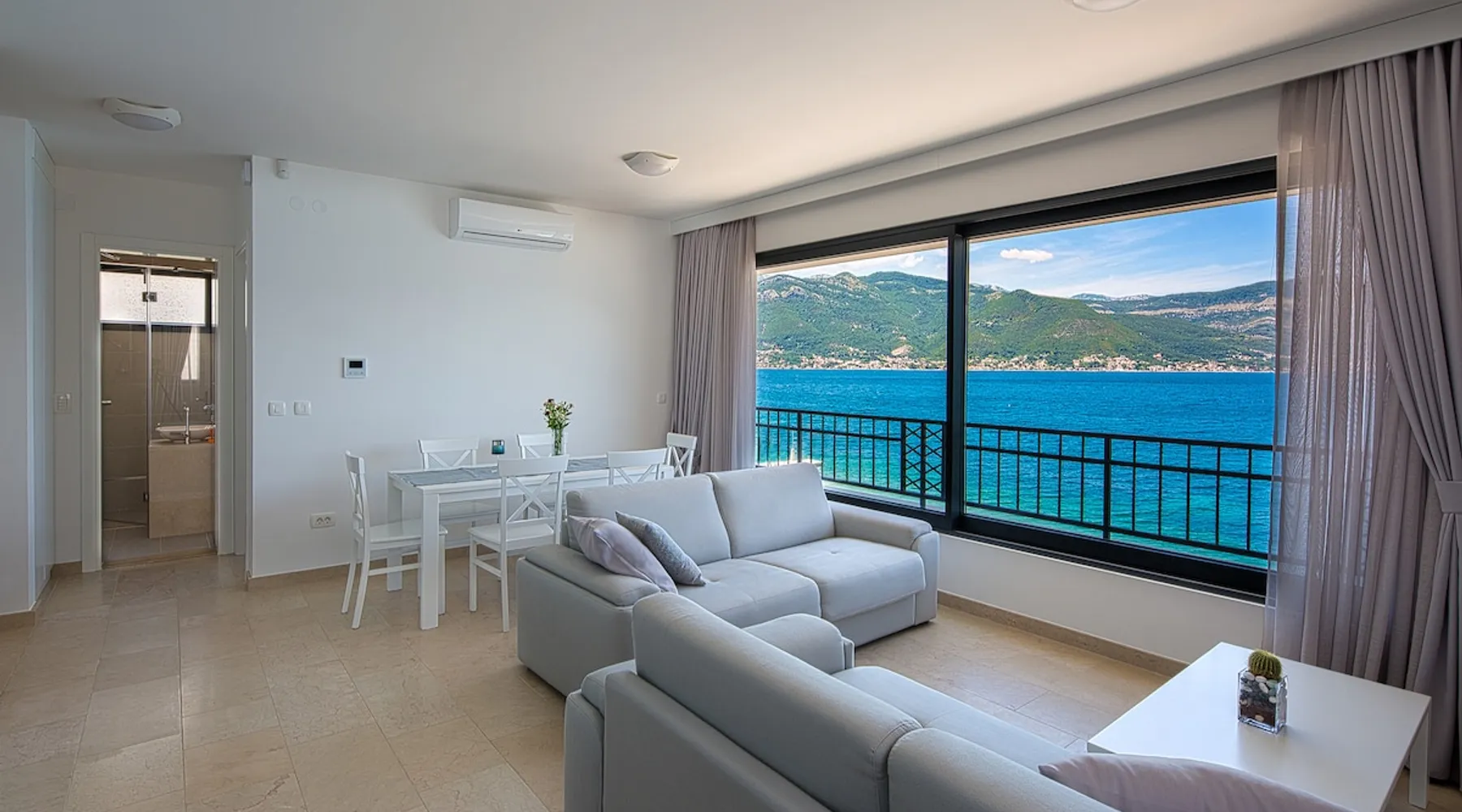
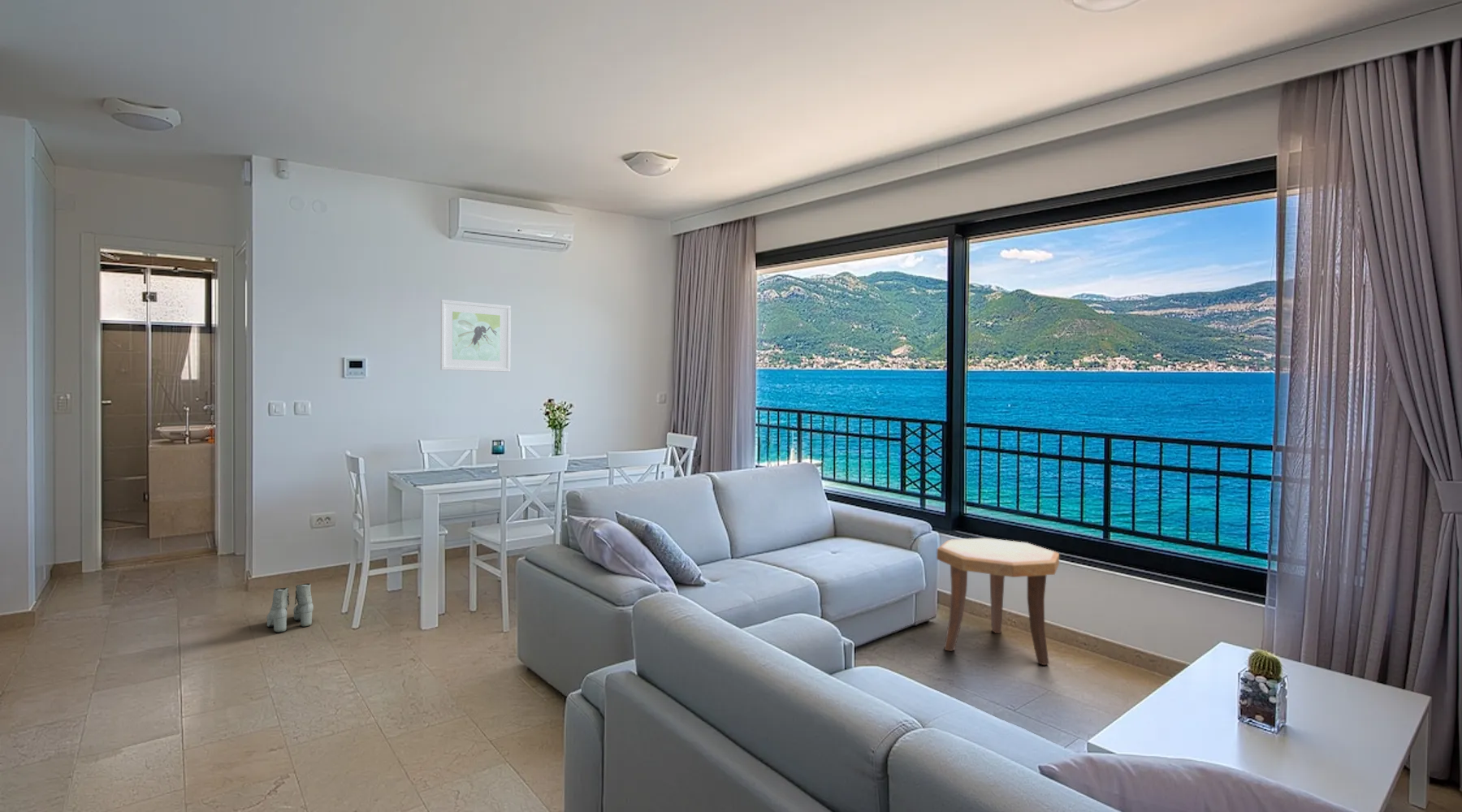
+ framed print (476, 336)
+ boots (288, 603)
+ side table (996, 598)
